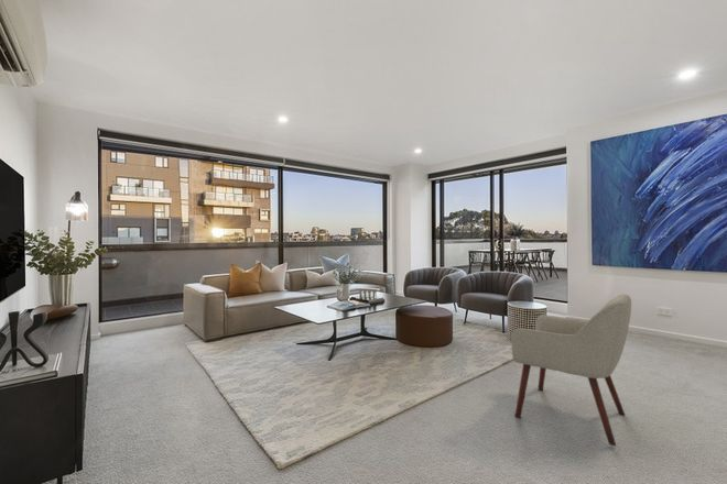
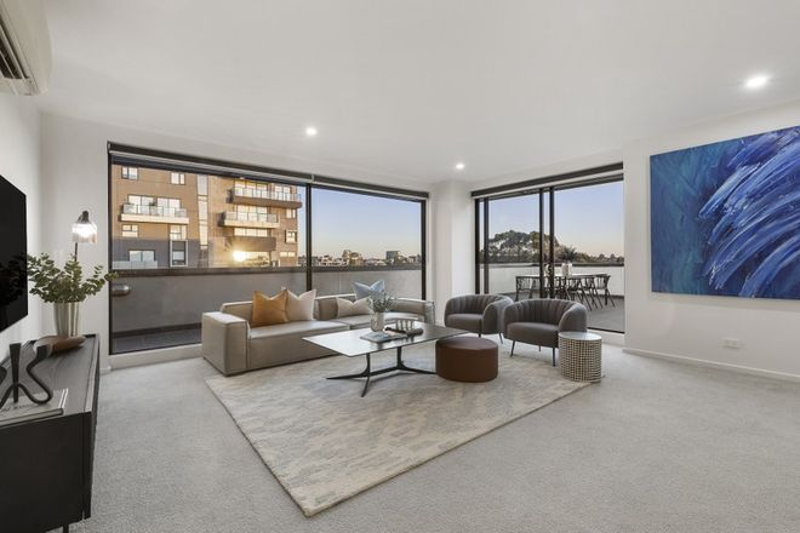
- chair (573, 354)
